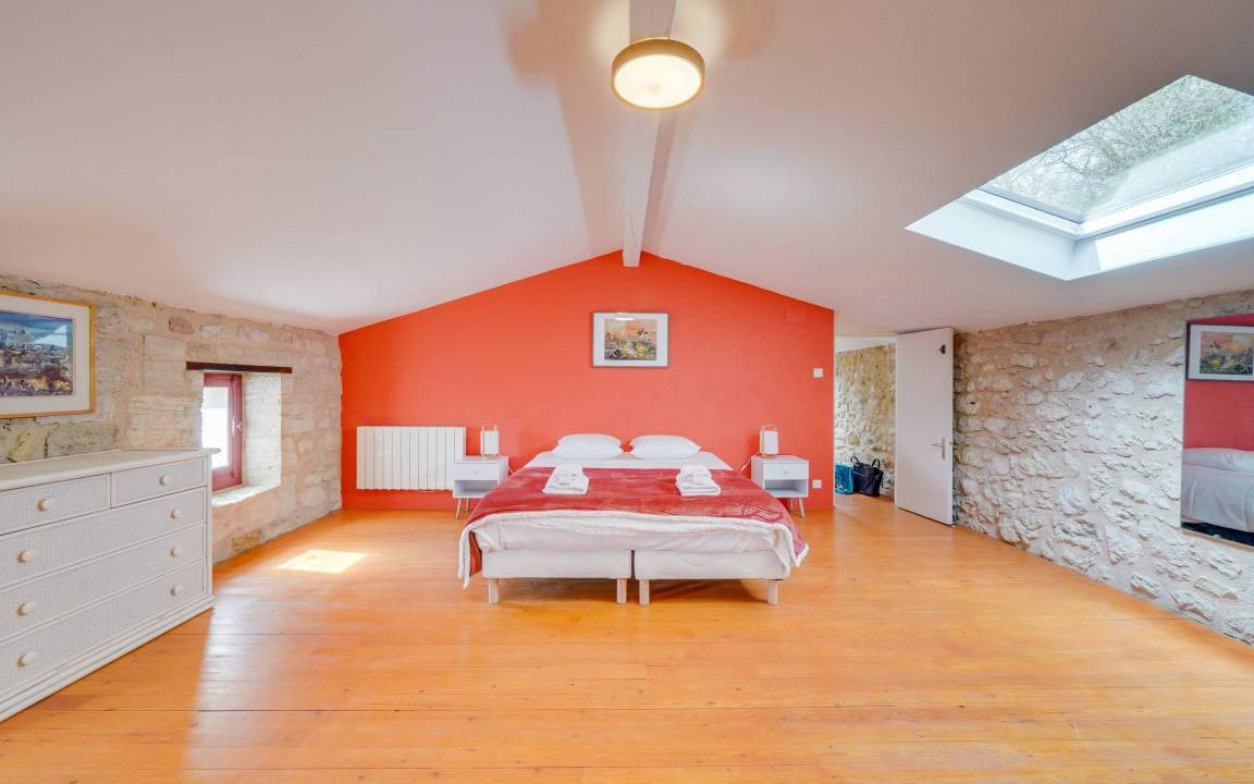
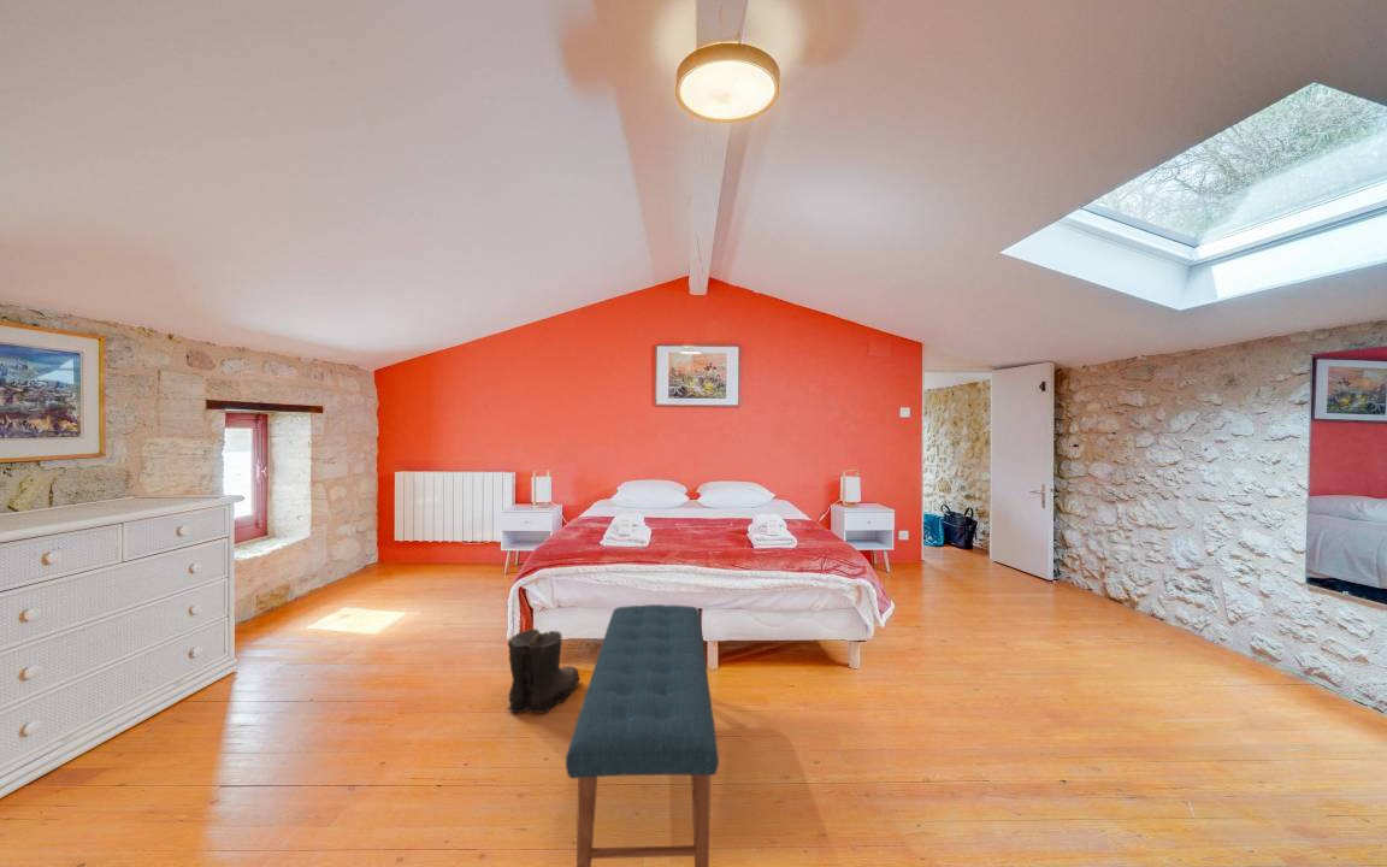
+ bench (650, 707)
+ boots (544, 662)
